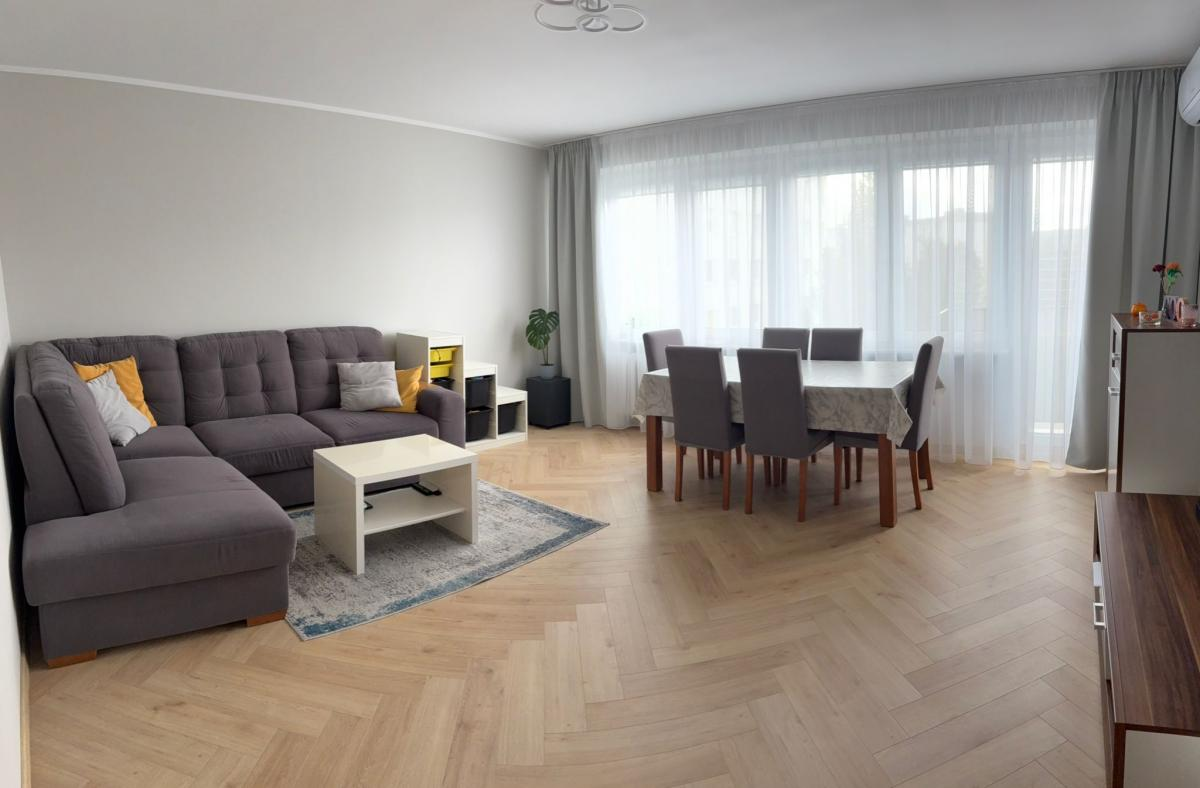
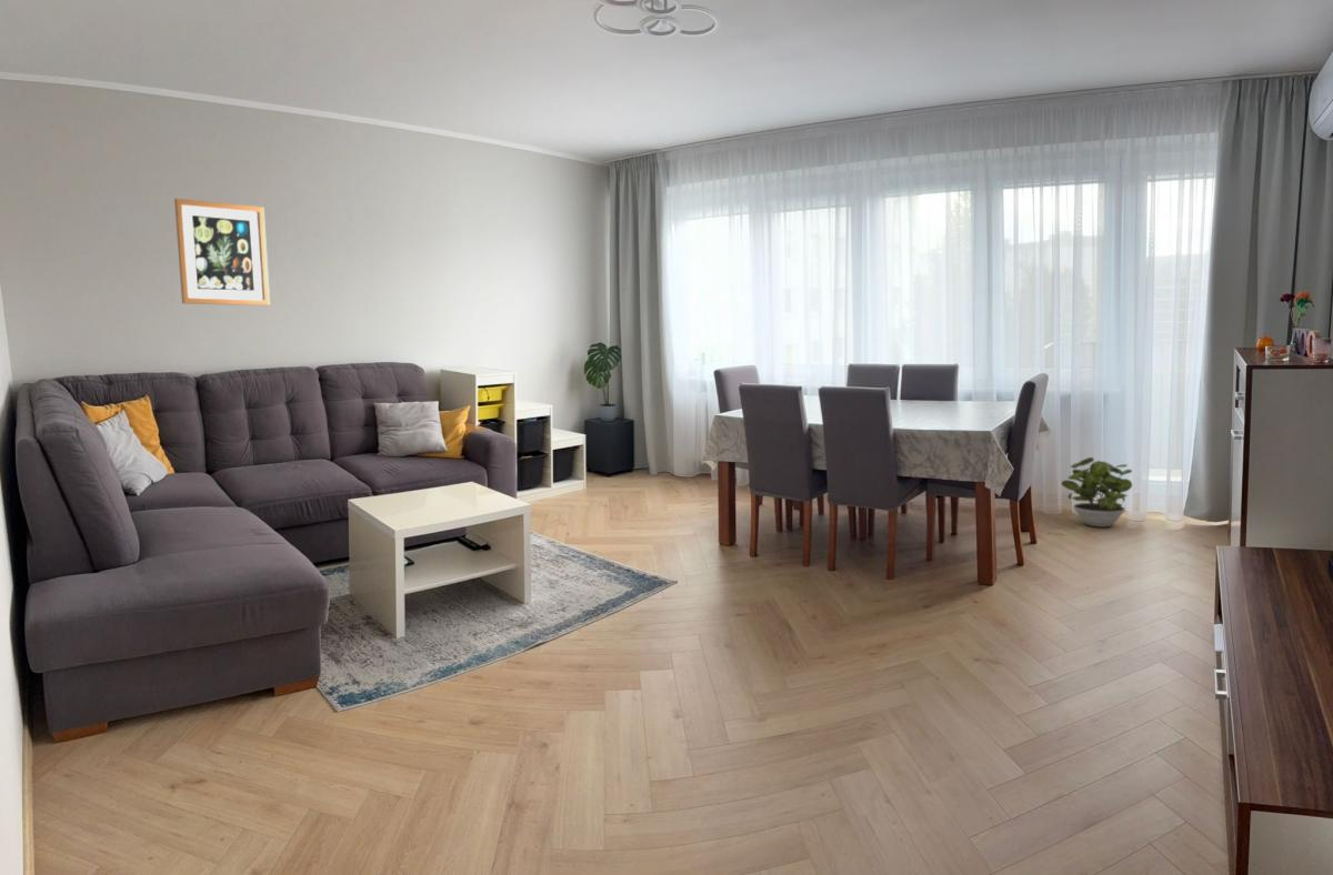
+ wall art (223, 253)
+ potted plant (1096, 490)
